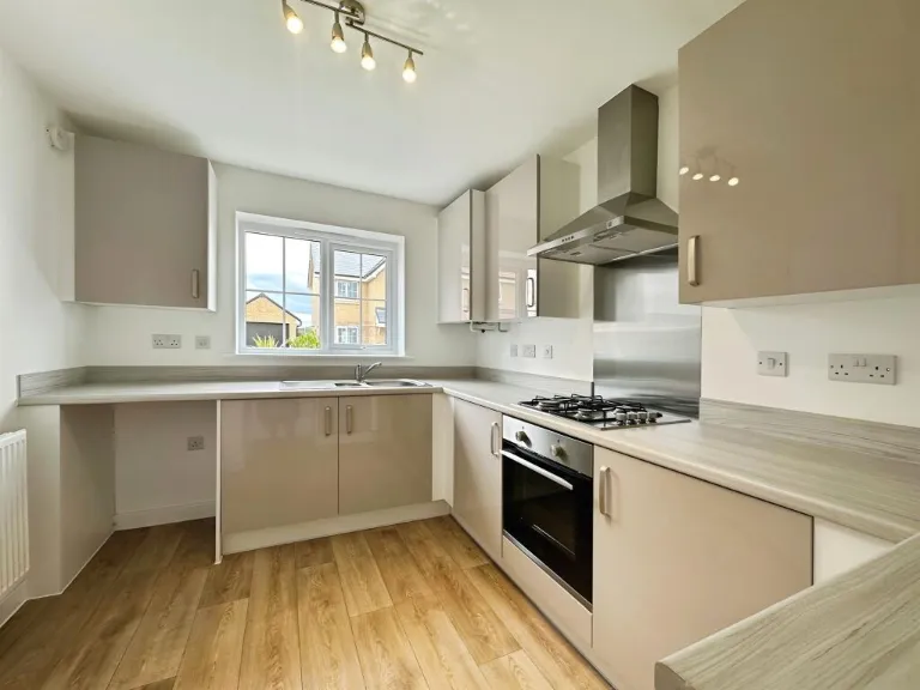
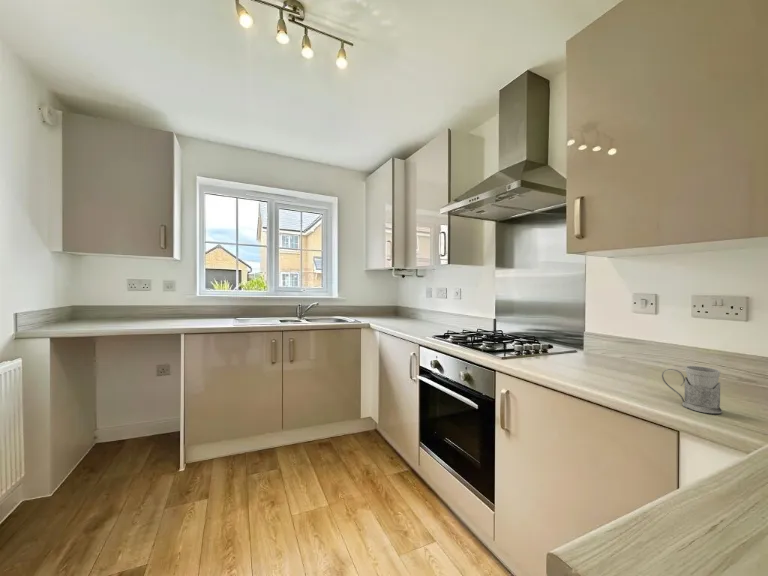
+ mug (690, 386)
